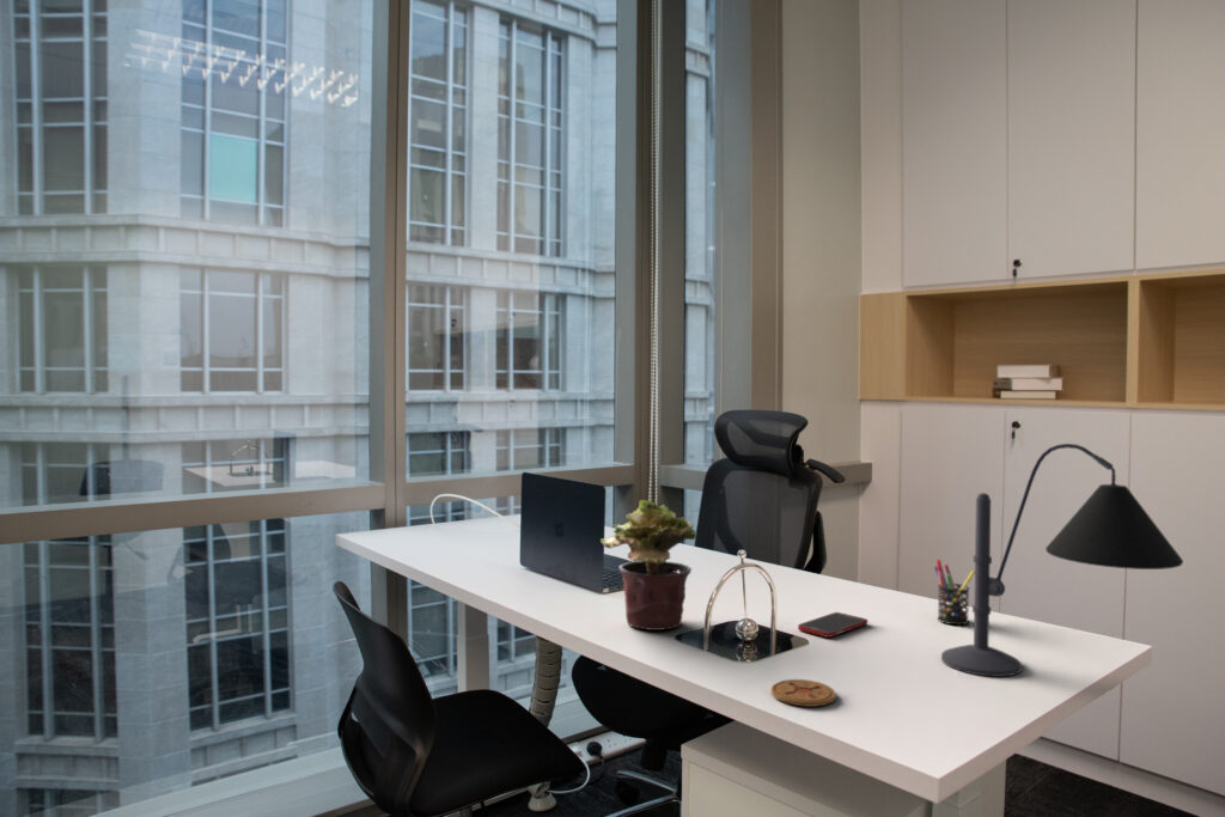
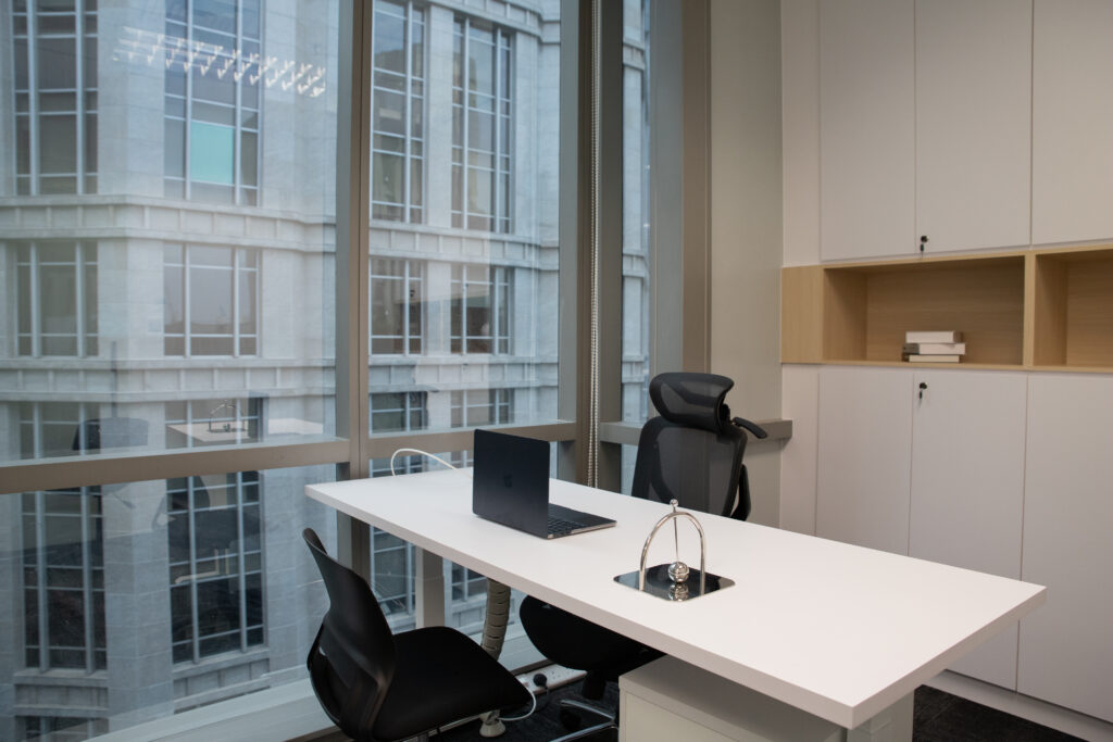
- pen holder (950, 591)
- coaster (803, 691)
- cell phone (833, 624)
- potted plant (647, 560)
- desk lamp (1053, 555)
